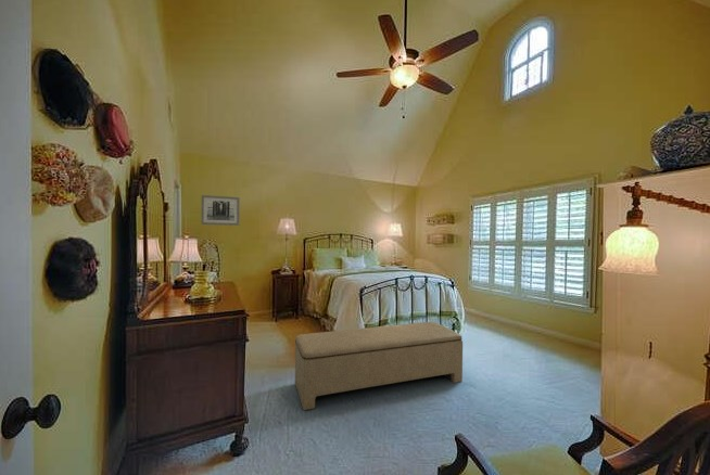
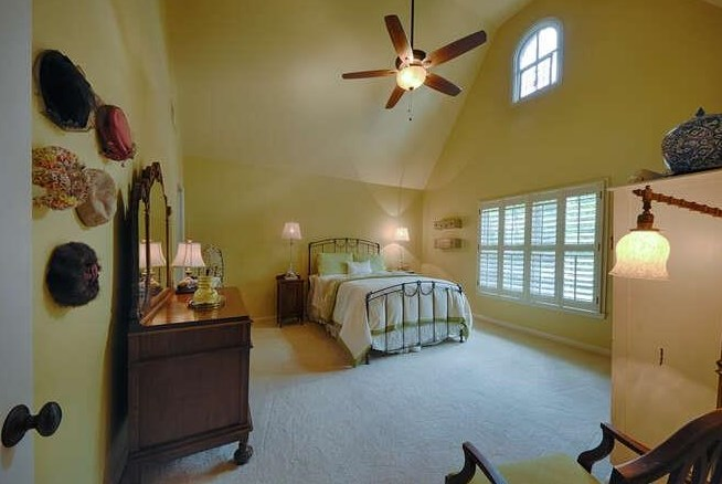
- wall art (220, 210)
- bench (379, 358)
